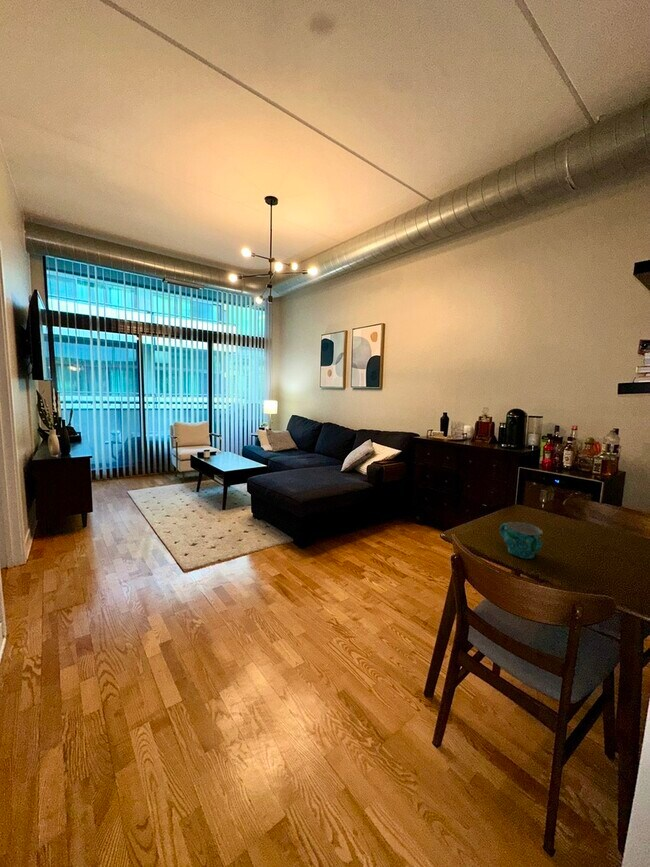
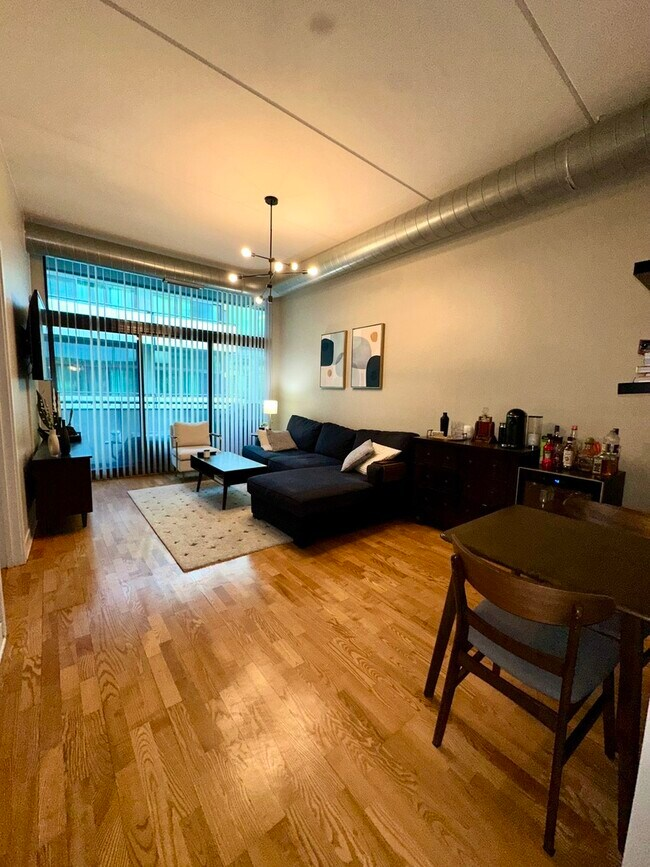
- cup (519, 540)
